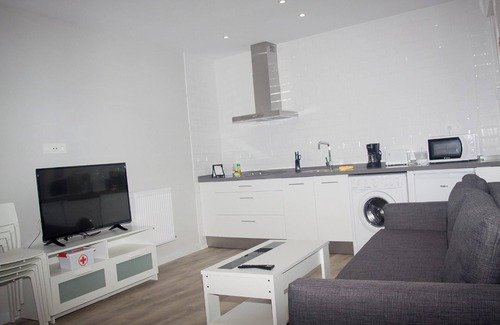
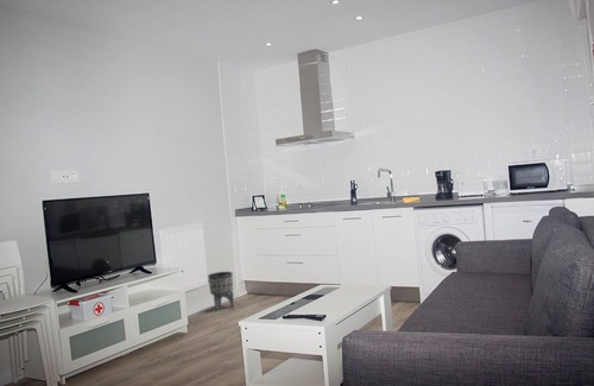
+ planter (221, 290)
